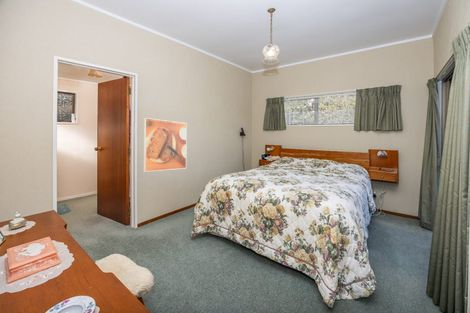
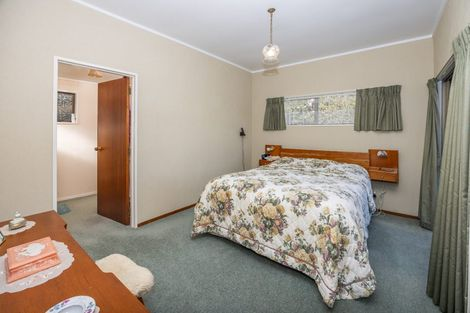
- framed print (167, 145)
